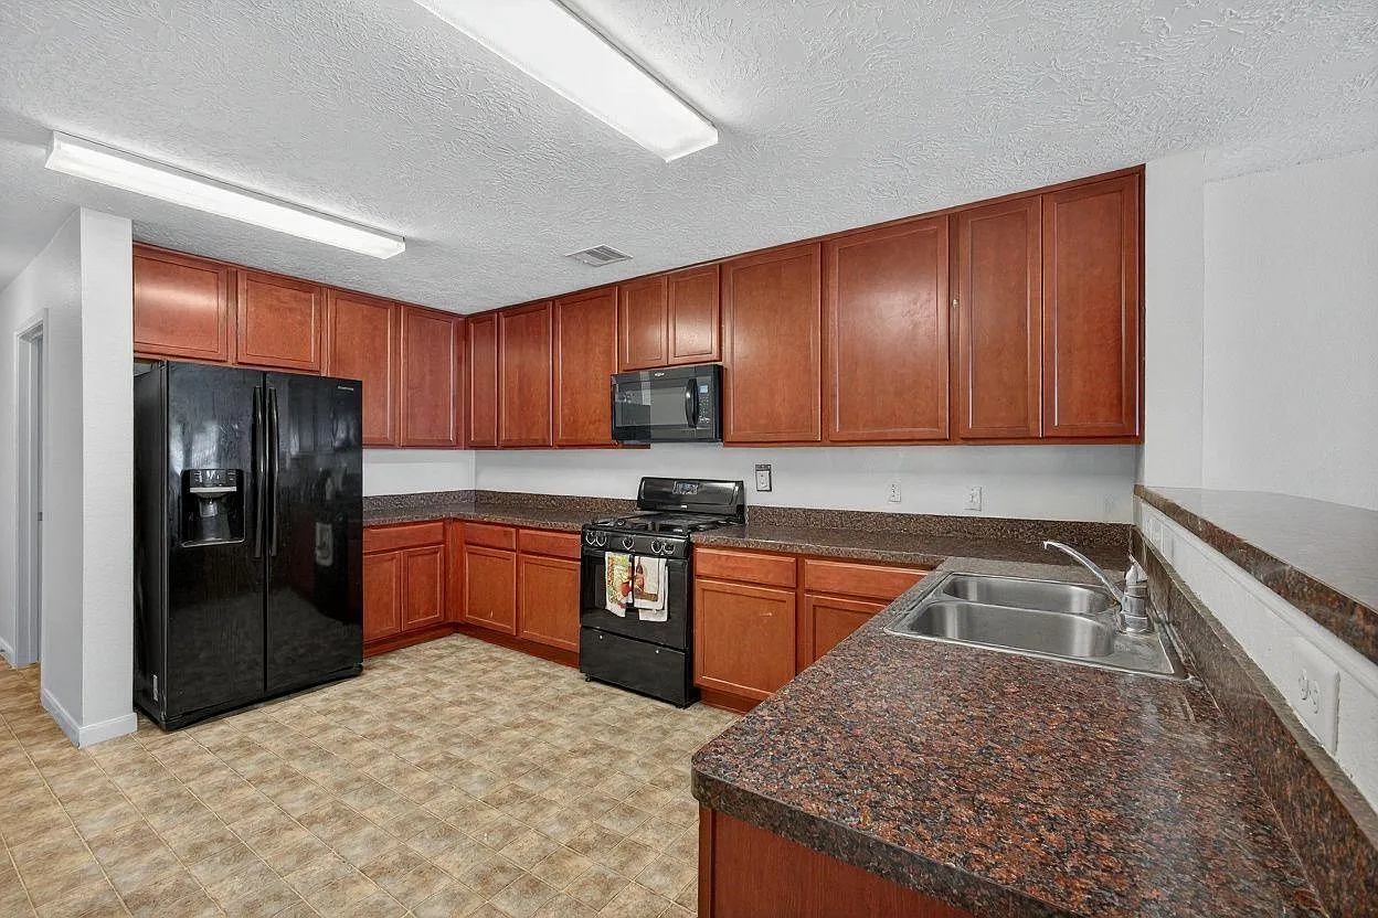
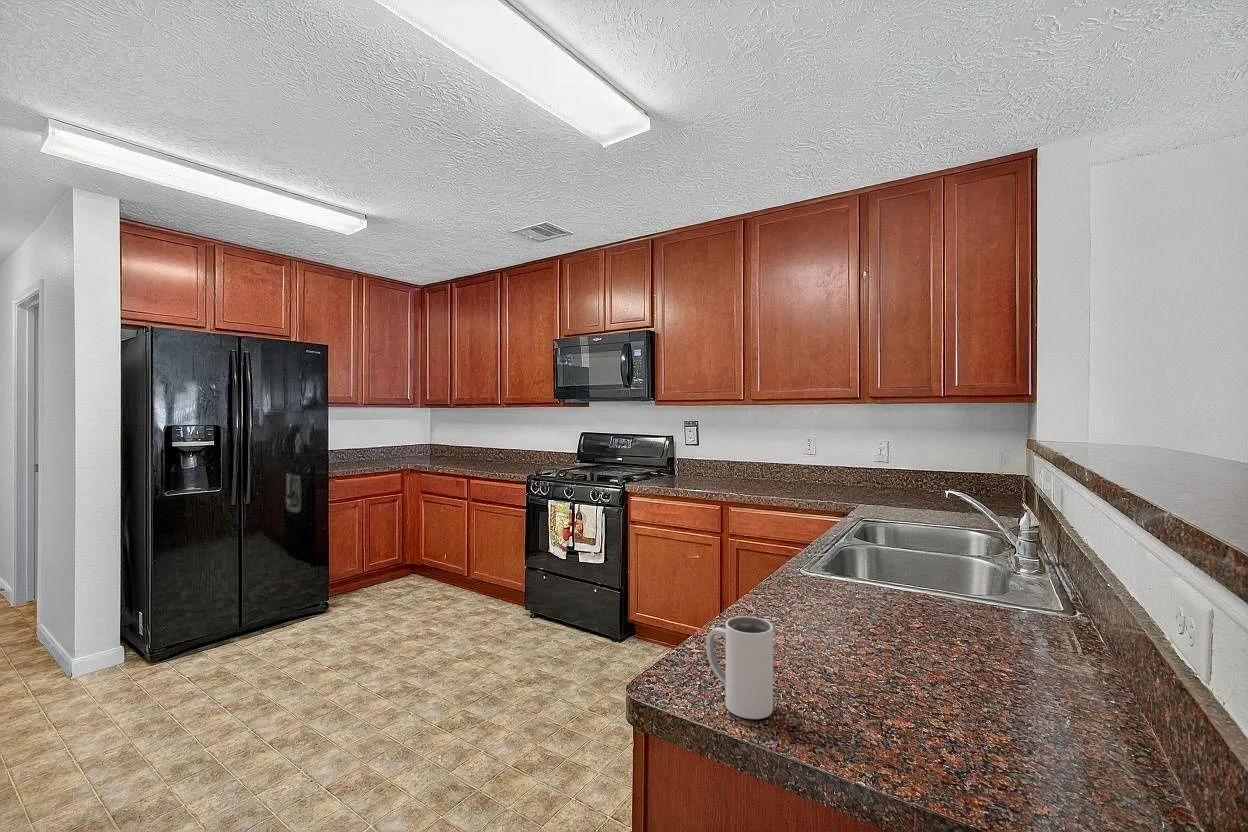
+ mug (738, 662)
